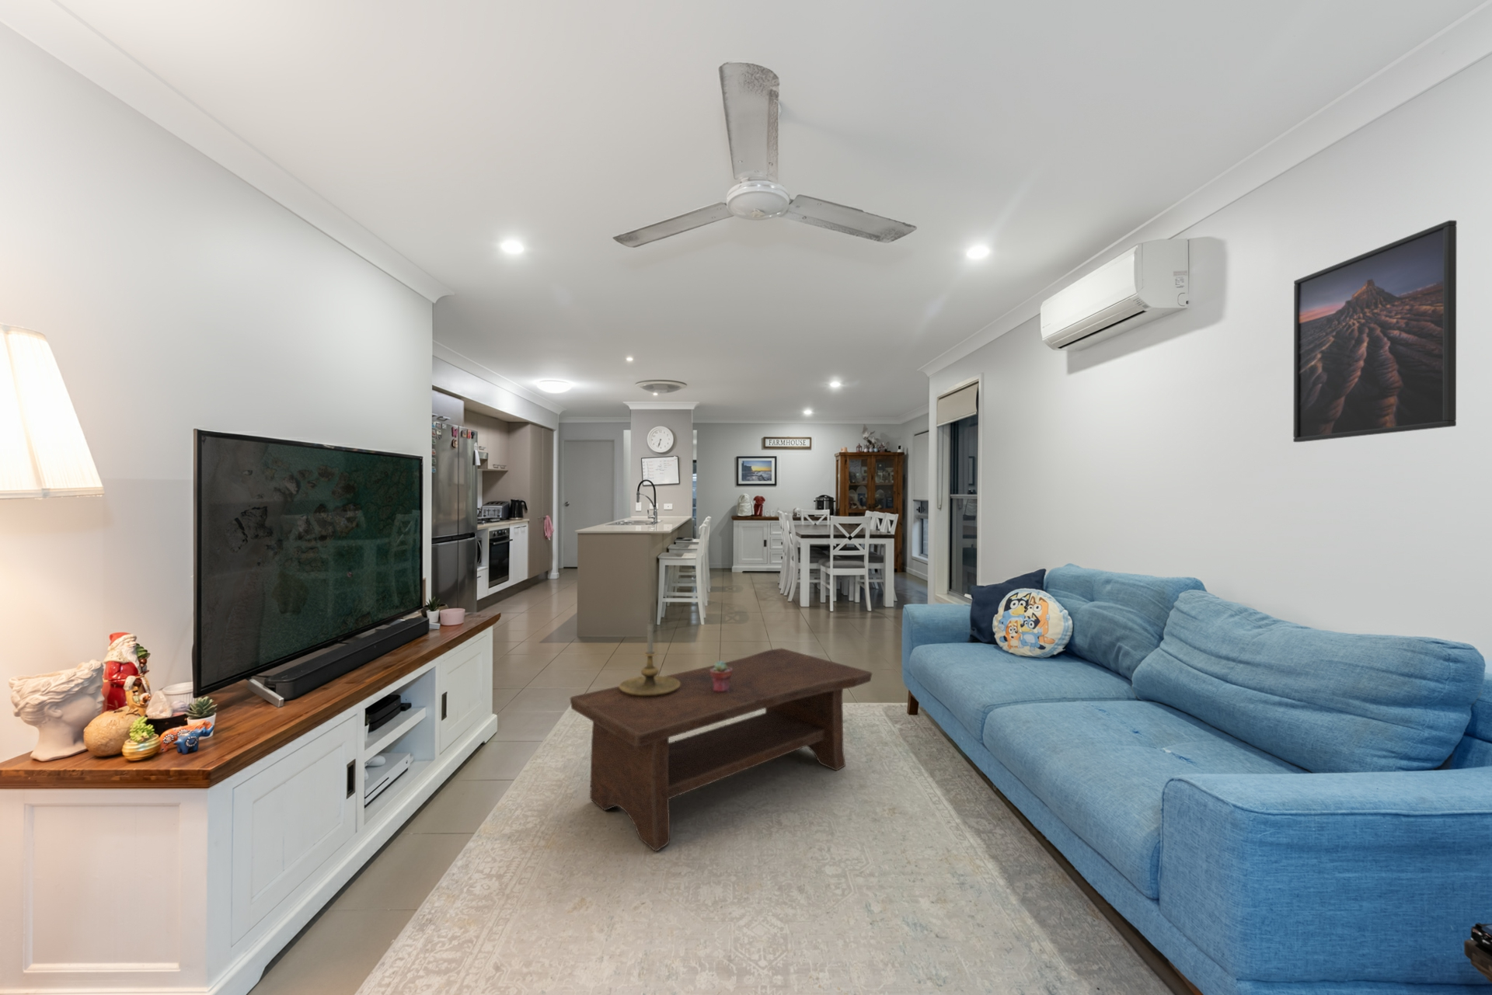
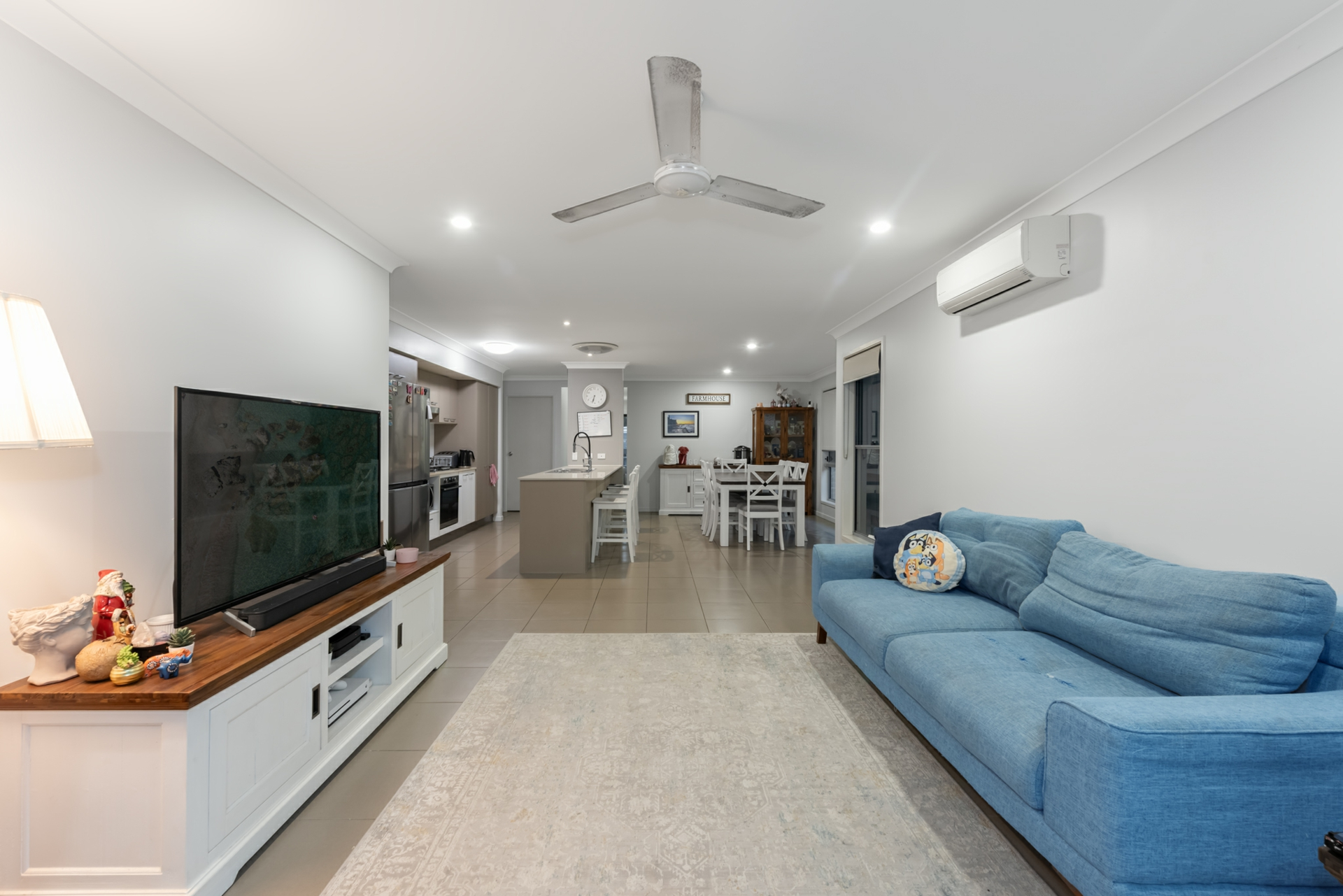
- coffee table (728, 733)
- candle holder (650, 654)
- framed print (1364, 344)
- potted succulent (721, 674)
